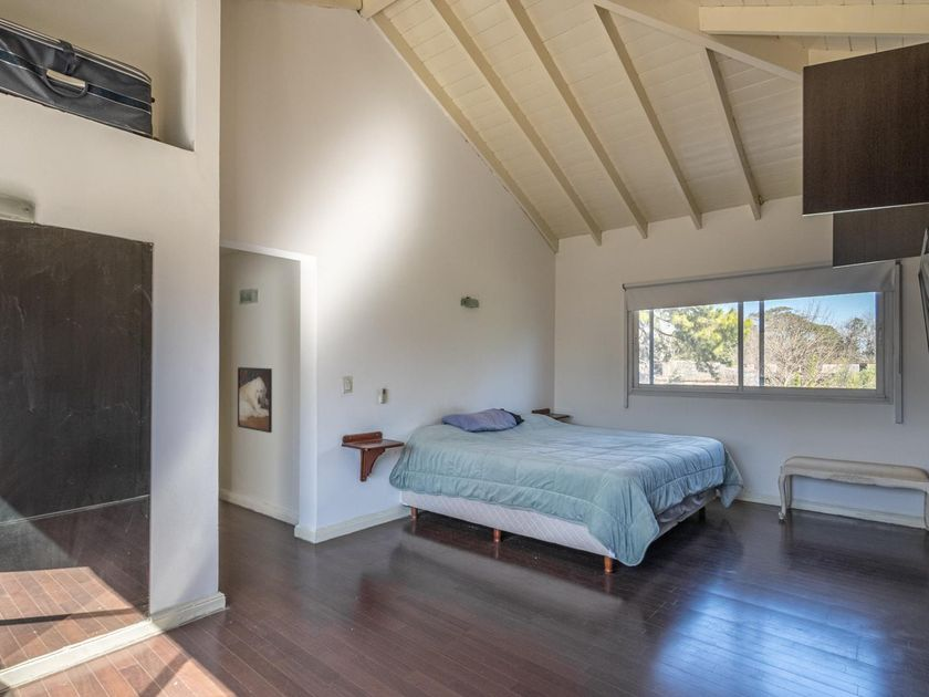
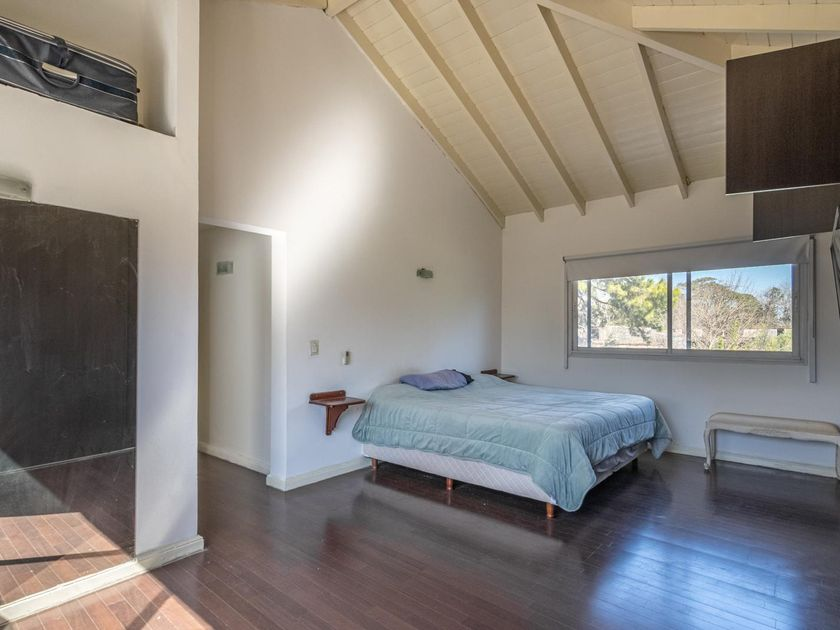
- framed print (253, 398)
